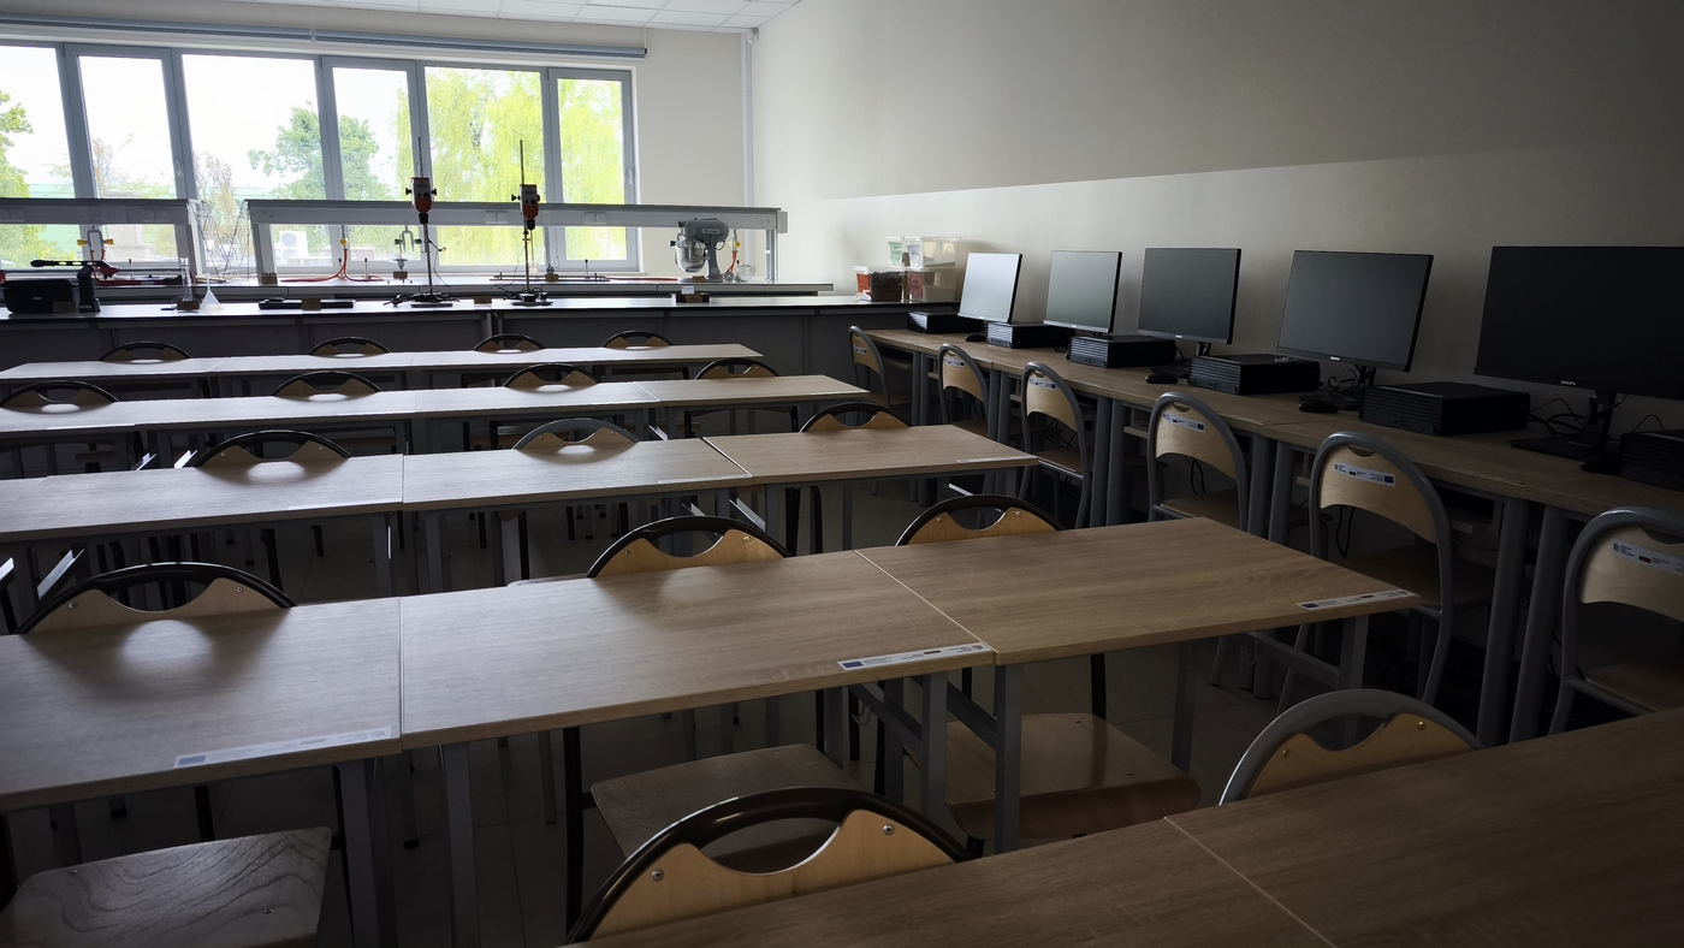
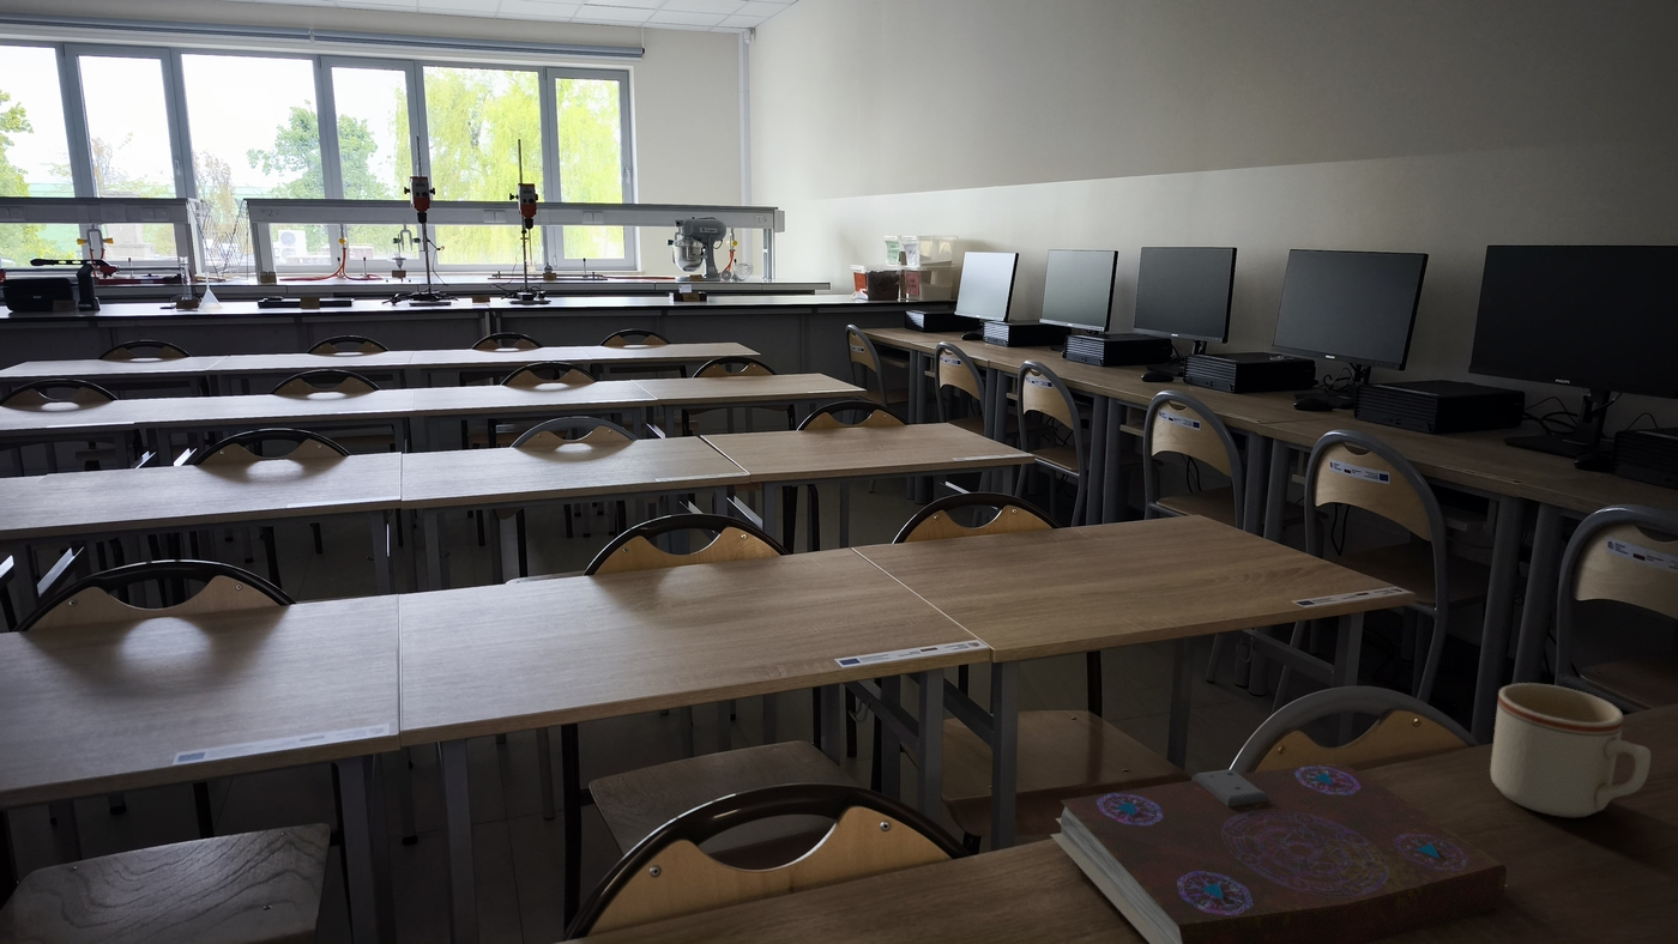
+ book (1267, 848)
+ mug (1569, 757)
